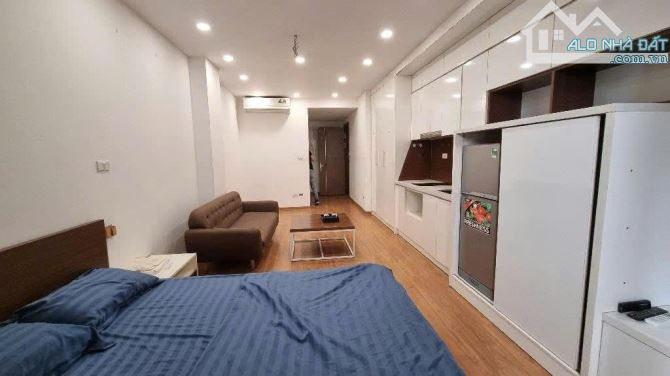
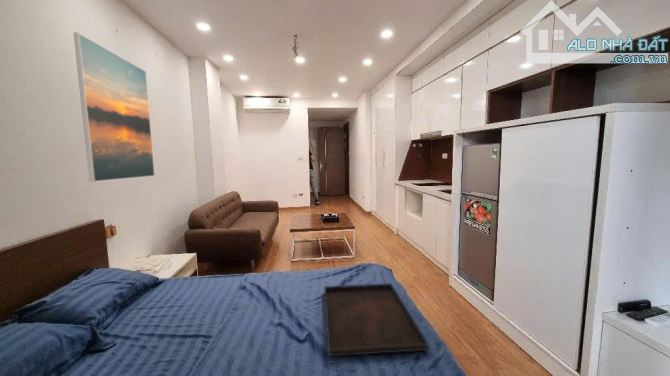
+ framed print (122, 118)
+ serving tray (366, 313)
